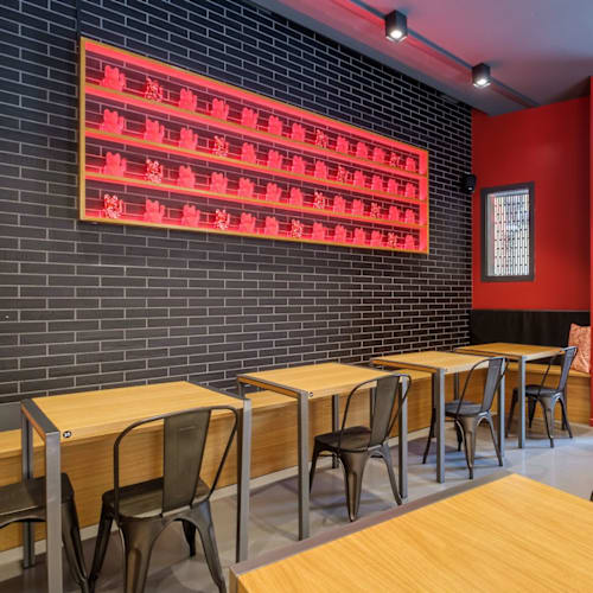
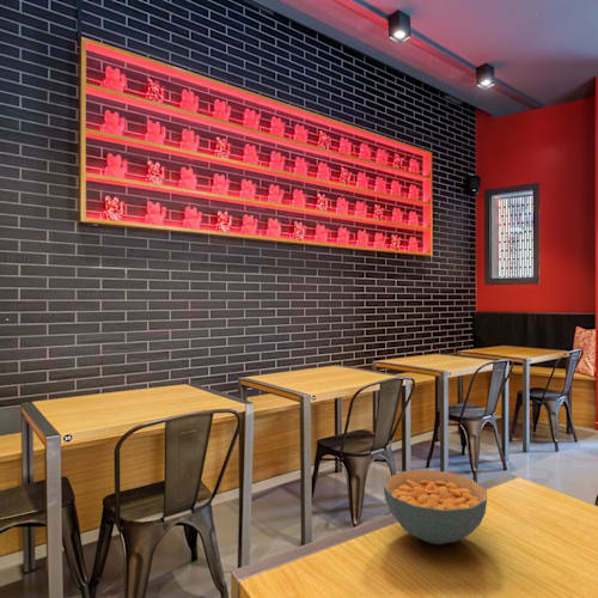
+ cereal bowl (434, 512)
